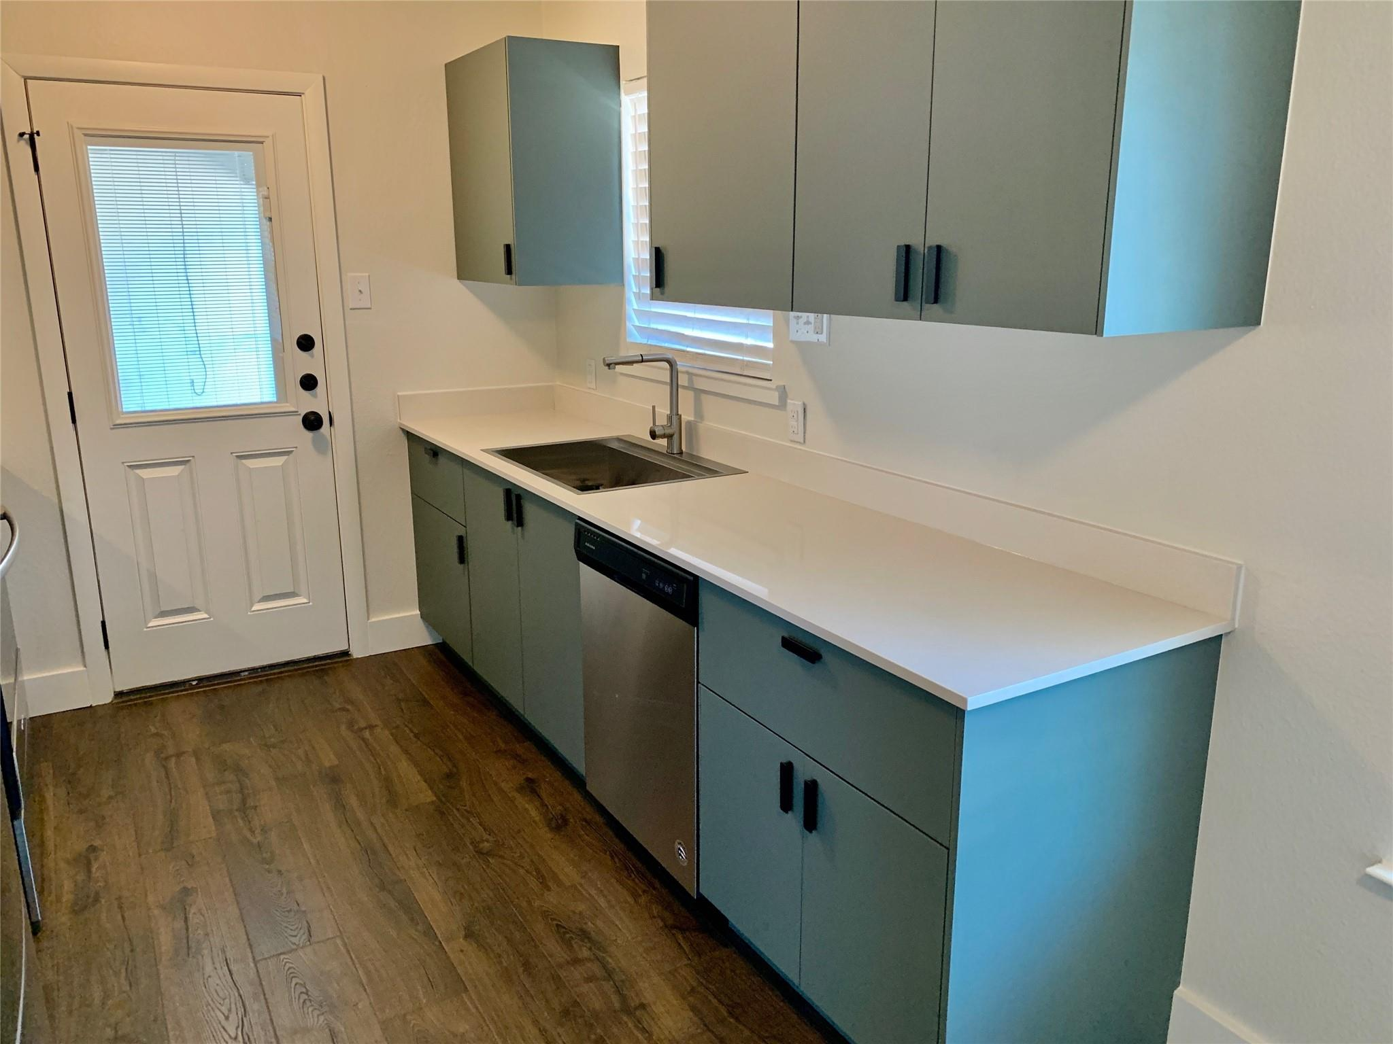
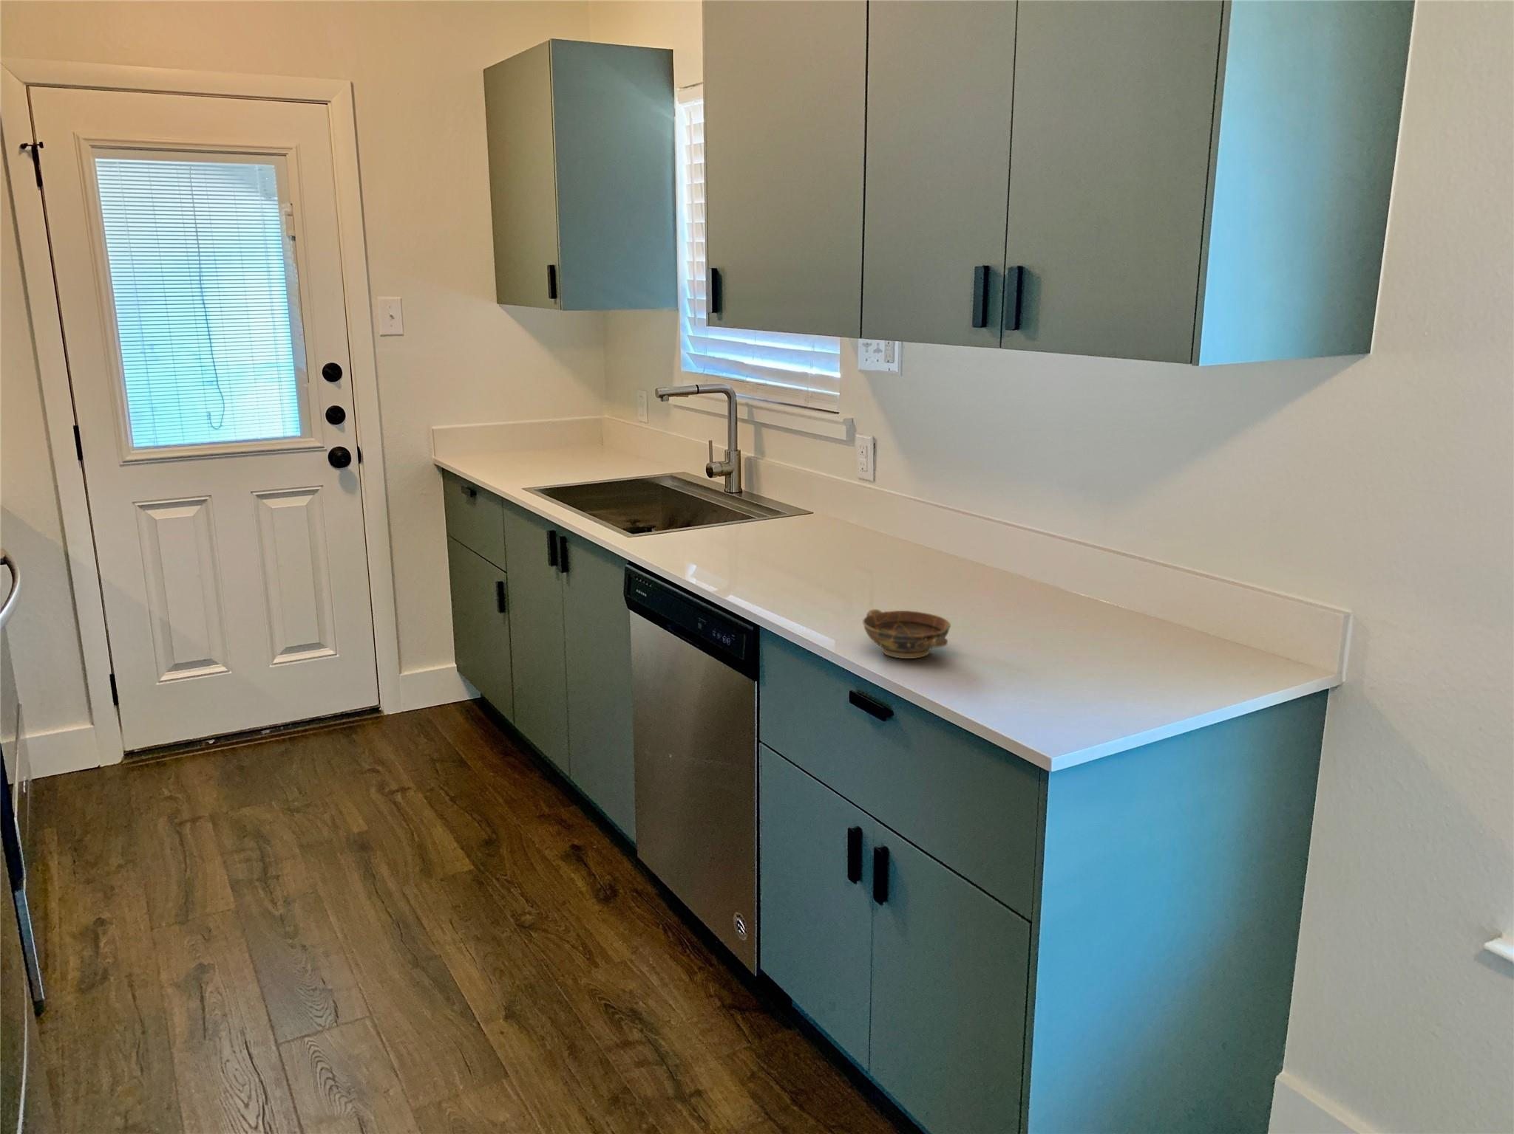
+ bowl (906, 636)
